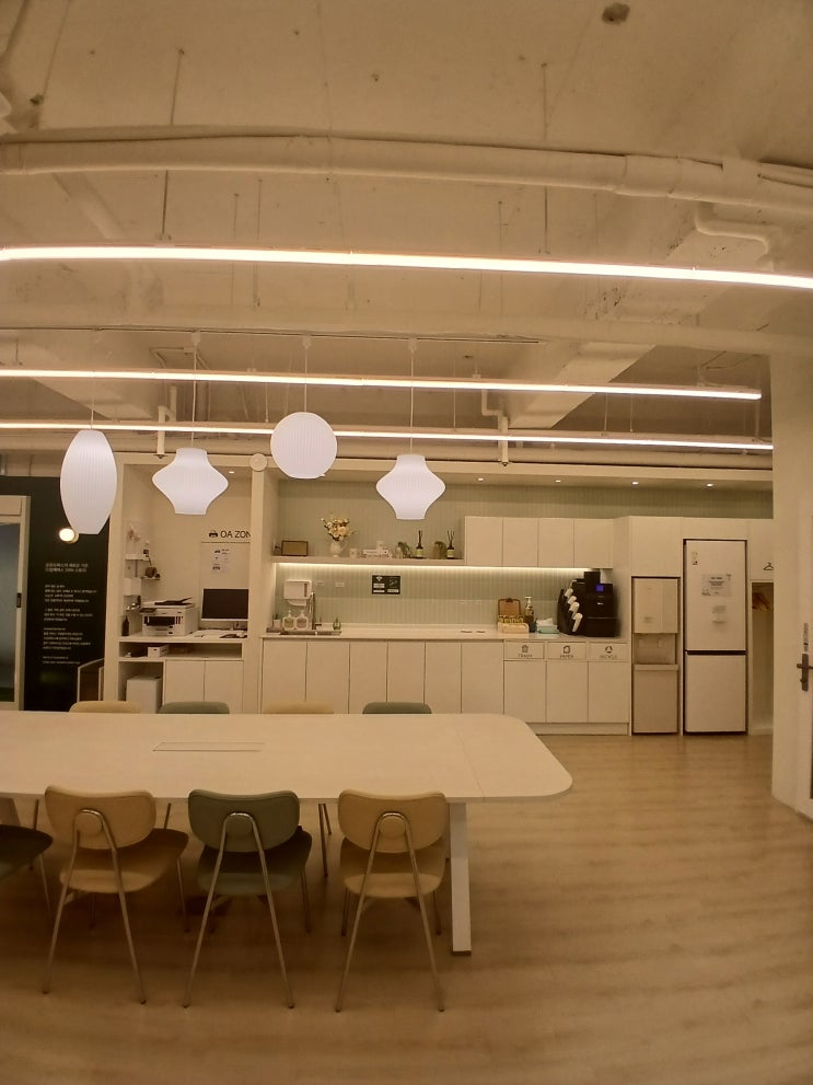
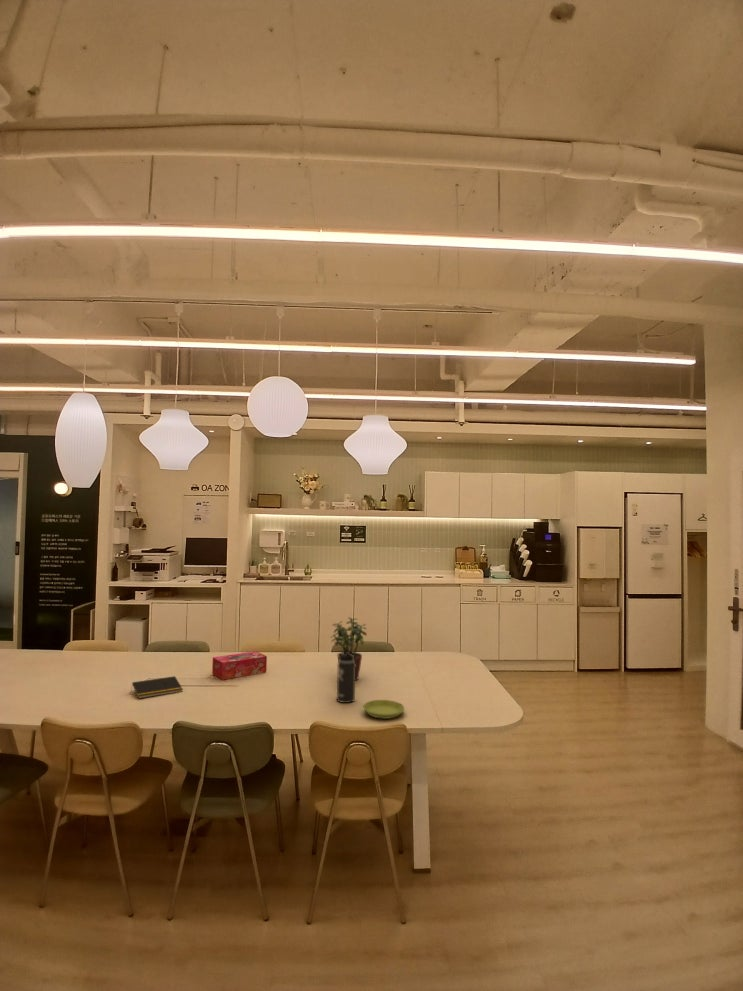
+ thermos bottle (345, 672)
+ saucer (383, 709)
+ tissue box (239, 664)
+ notepad (157, 686)
+ potted plant (352, 648)
